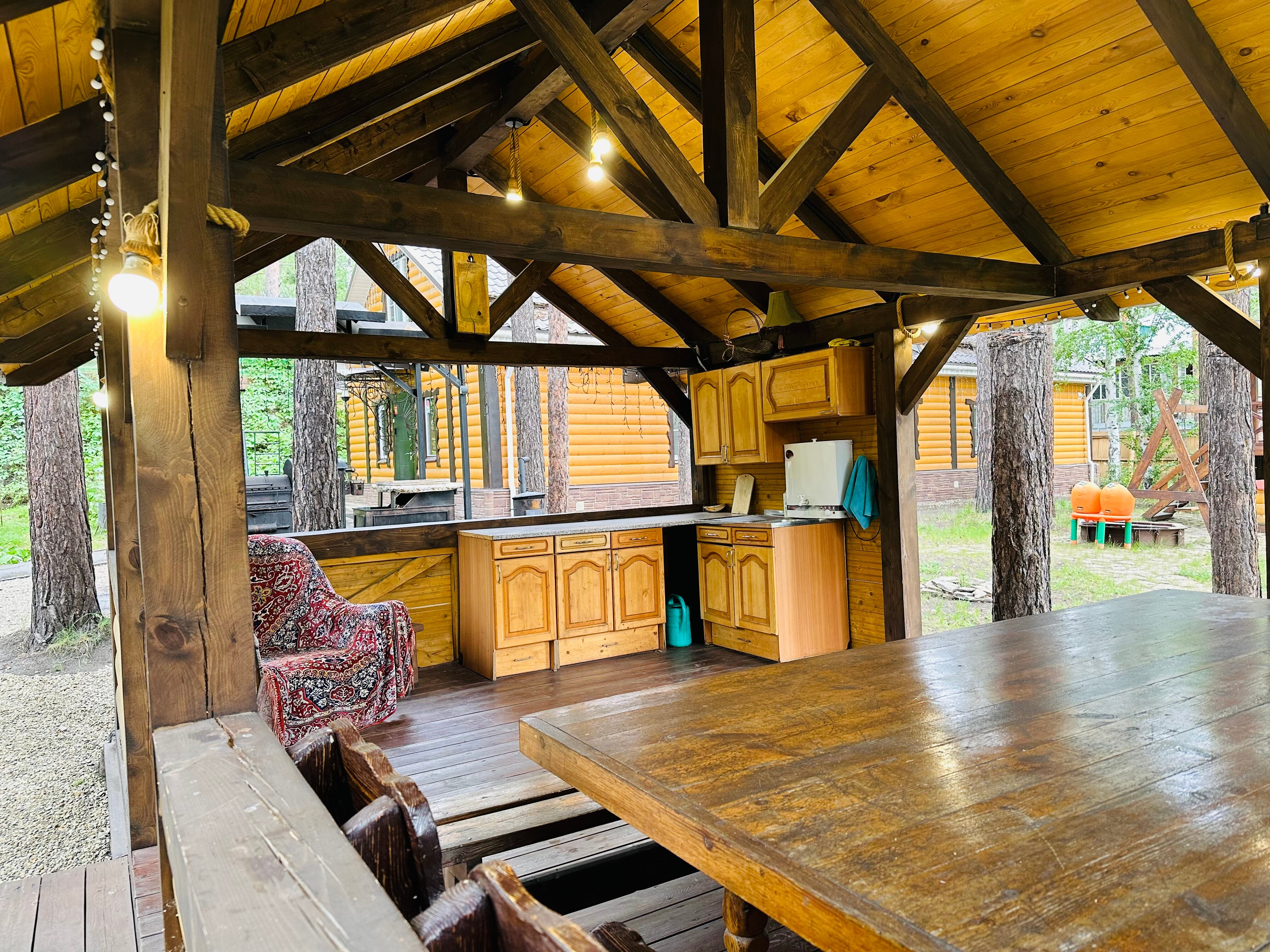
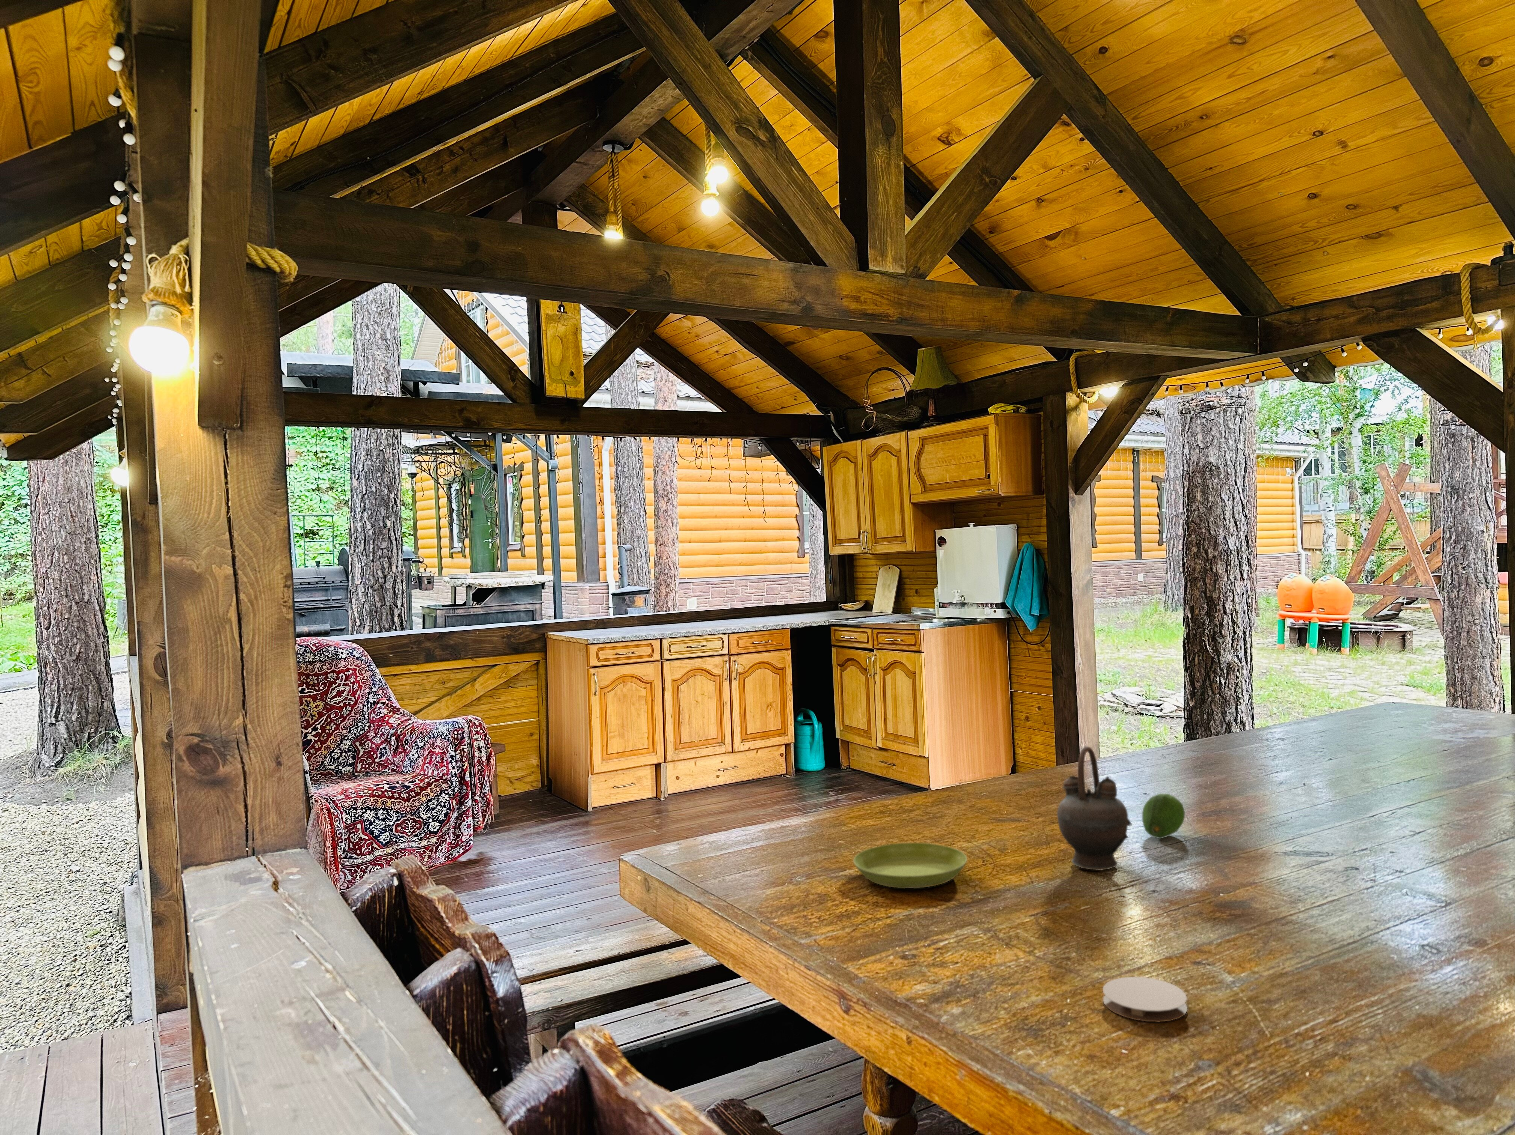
+ coaster (1144, 998)
+ teapot (1095, 805)
+ saucer (910, 867)
+ fruit (1162, 814)
